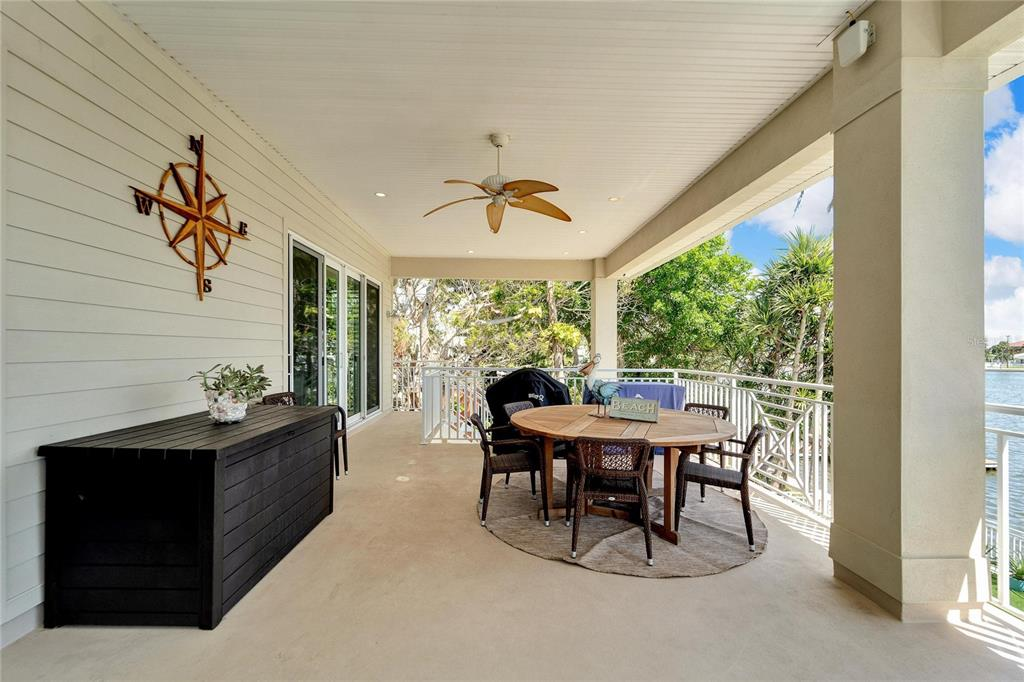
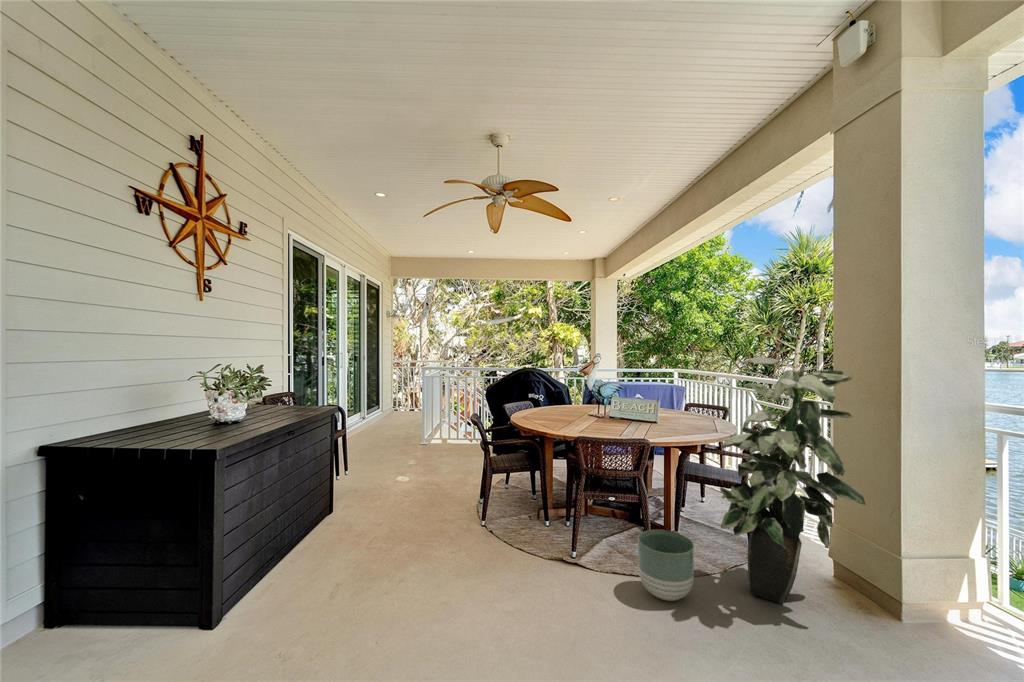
+ indoor plant (778, 475)
+ planter (665, 567)
